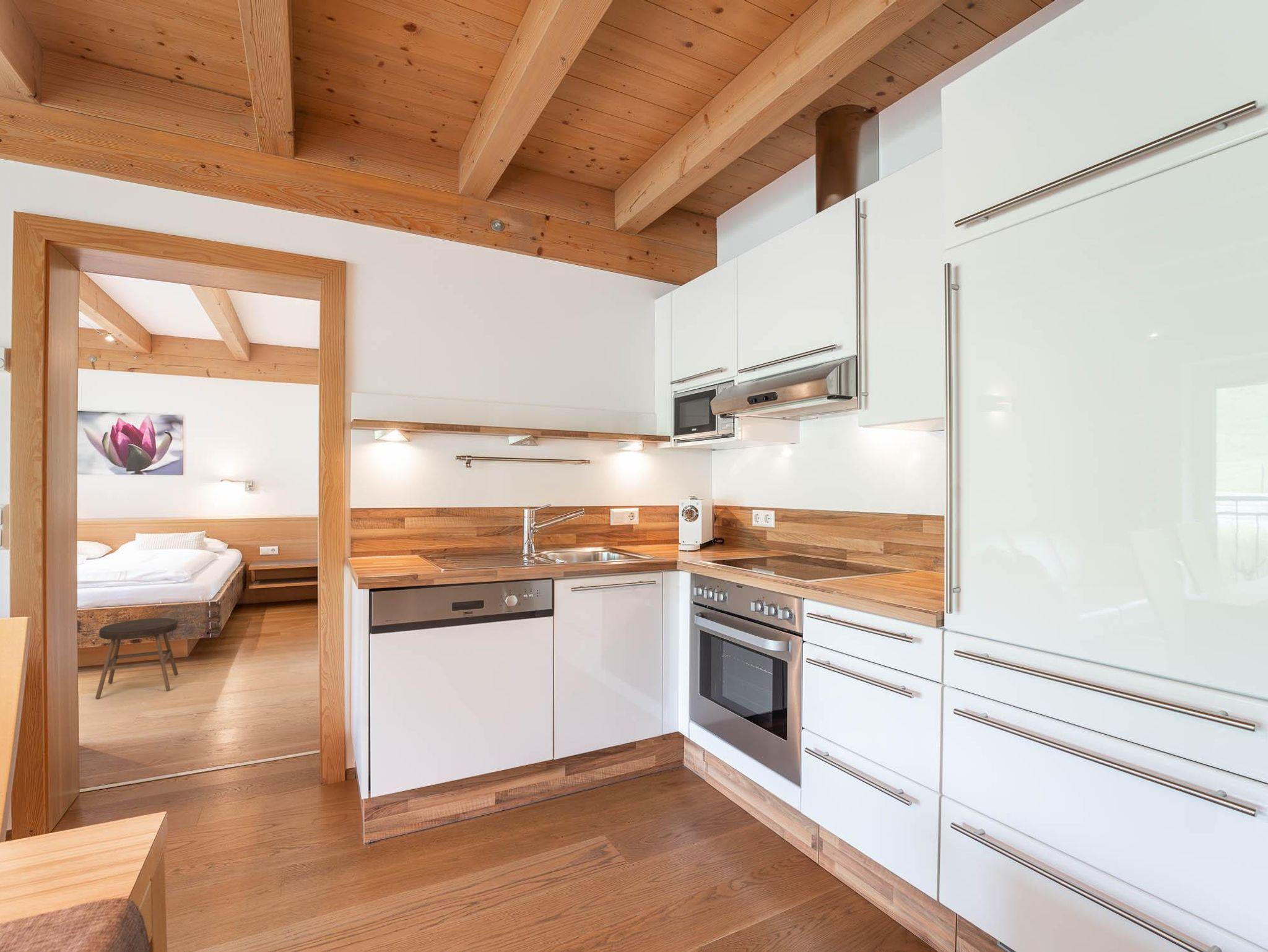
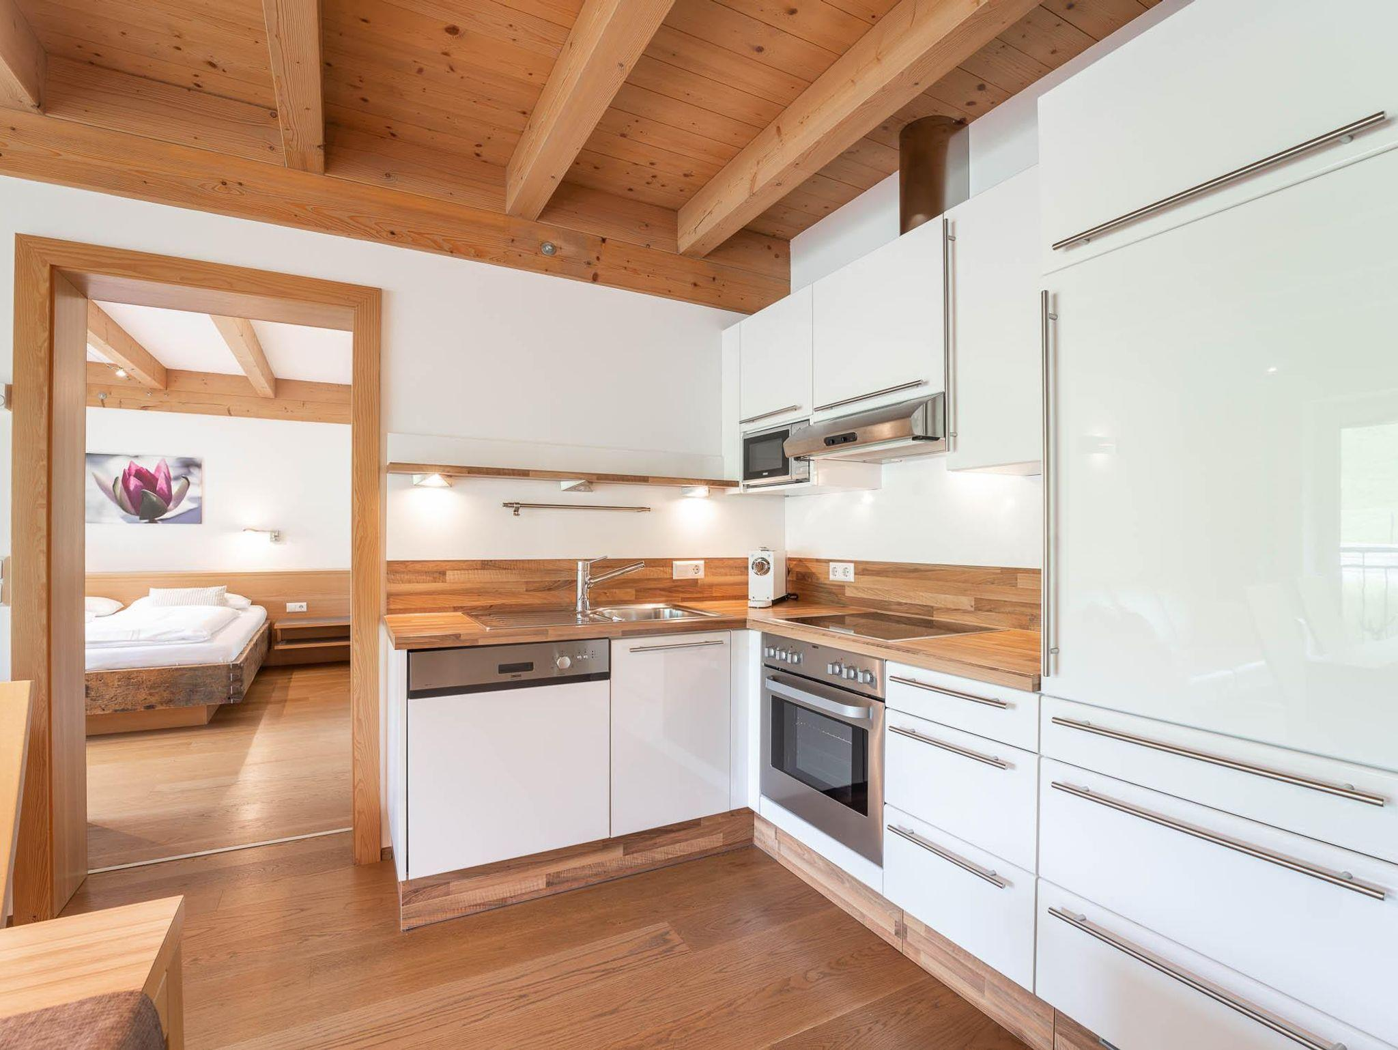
- stool (139, 656)
